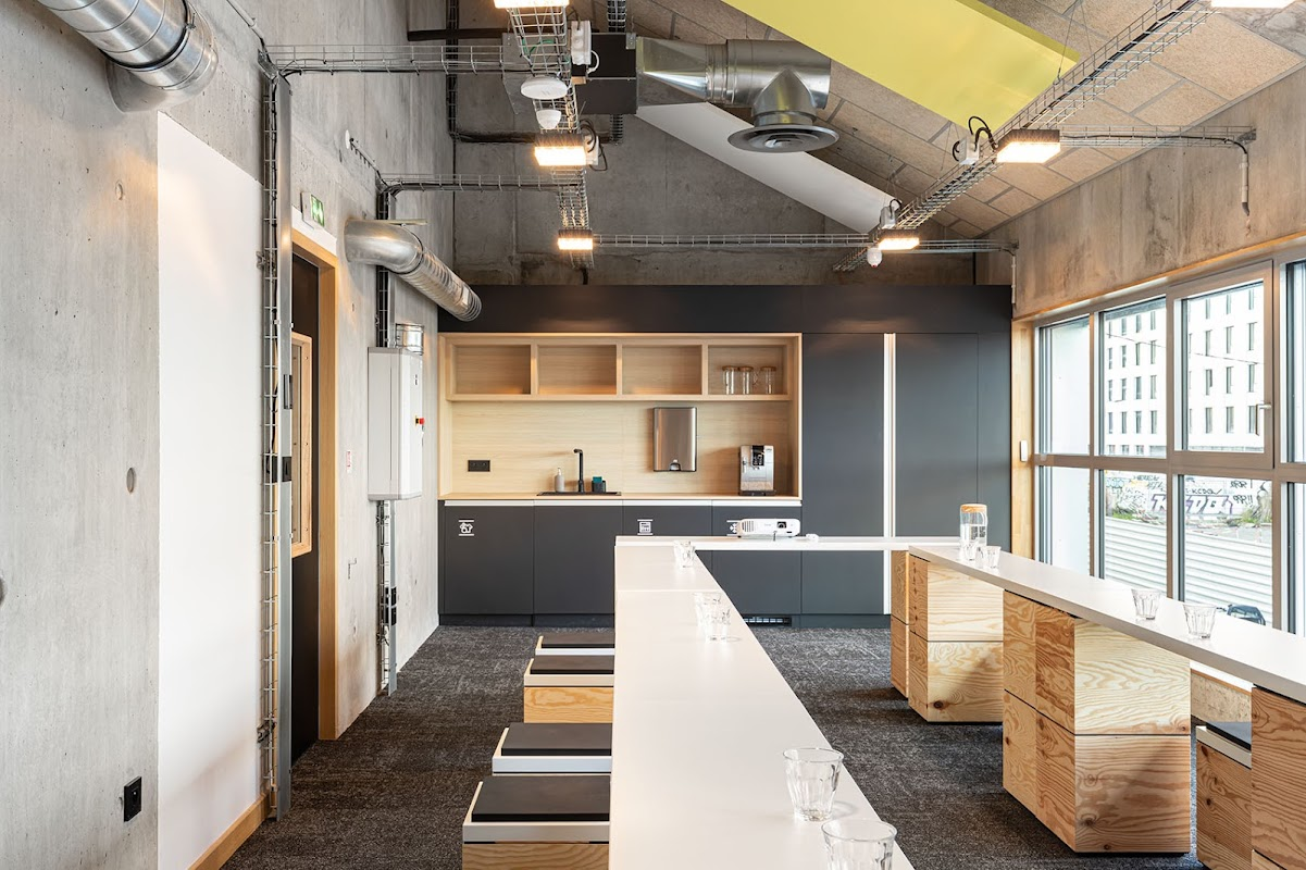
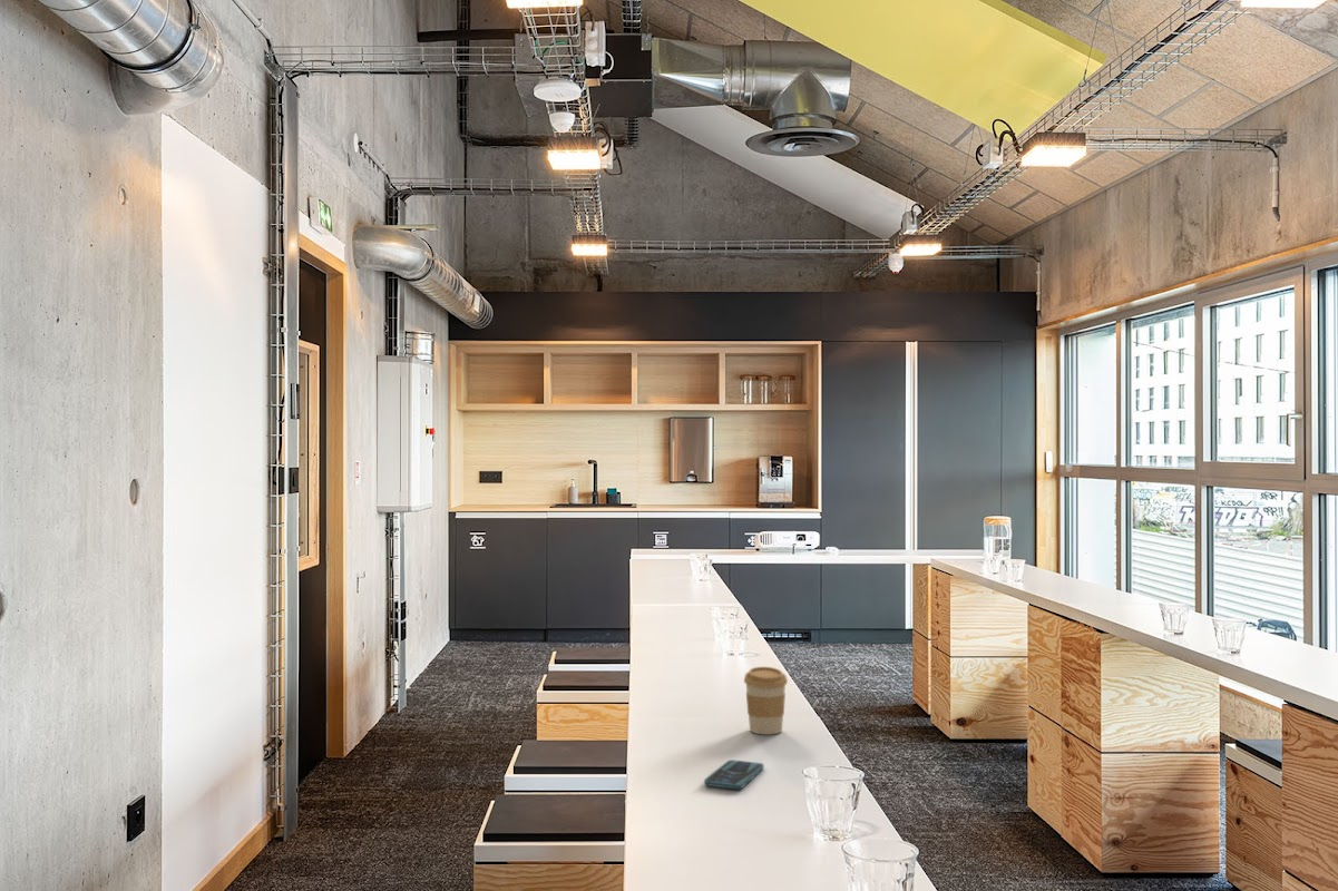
+ coffee cup (765, 699)
+ smartphone (734, 773)
